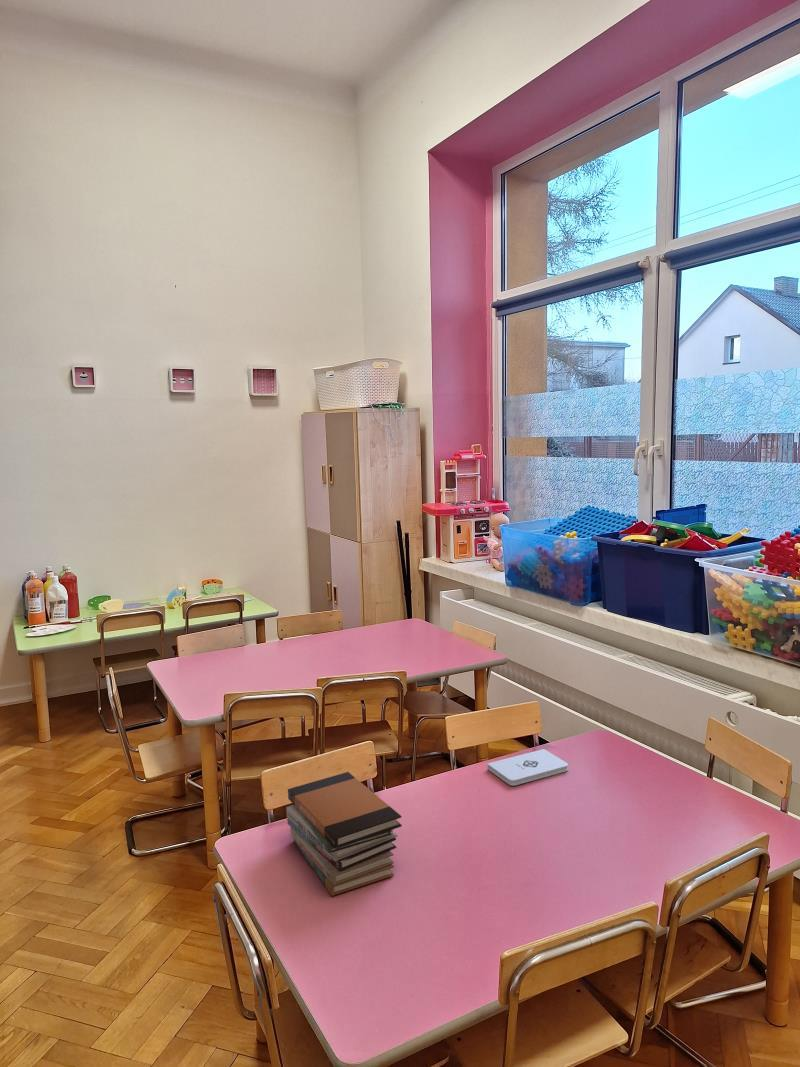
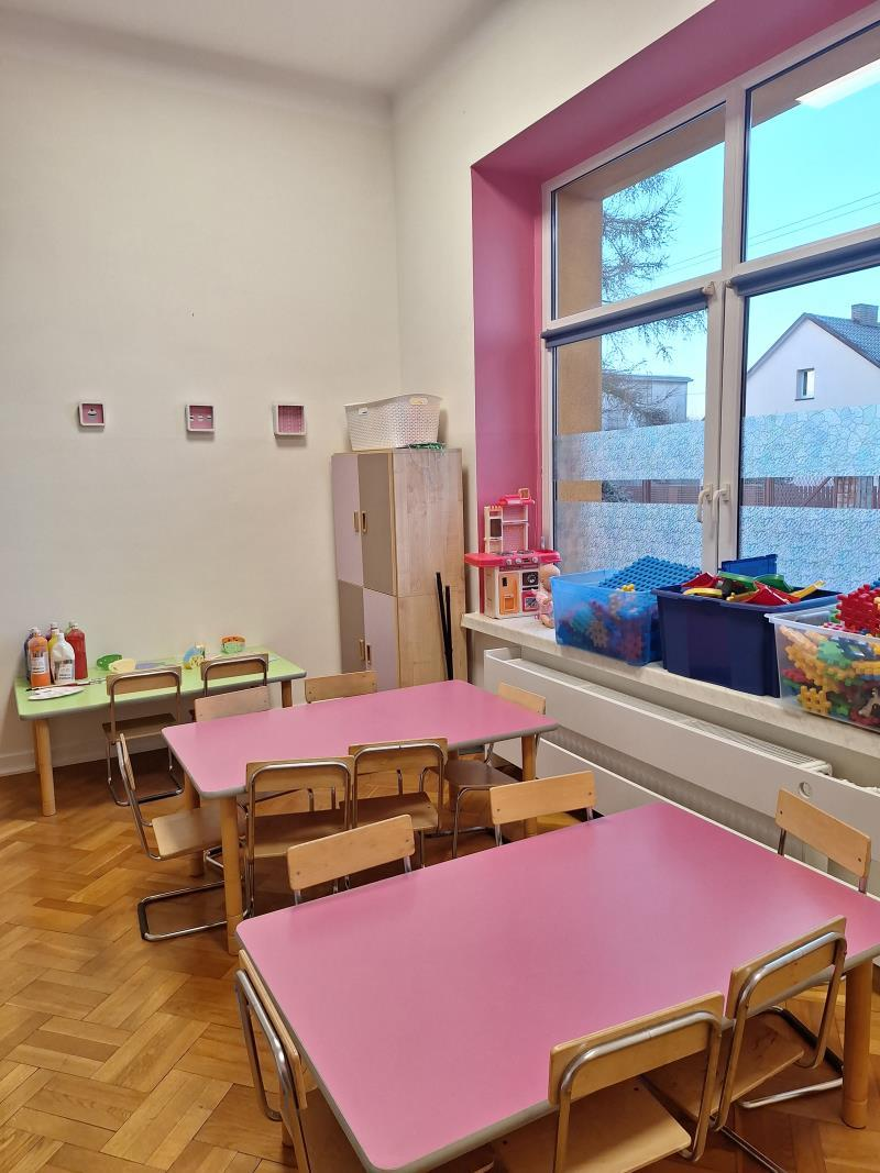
- notepad (528, 766)
- book stack (341, 829)
